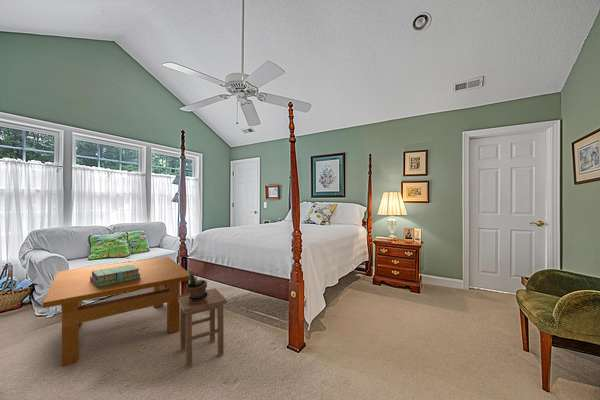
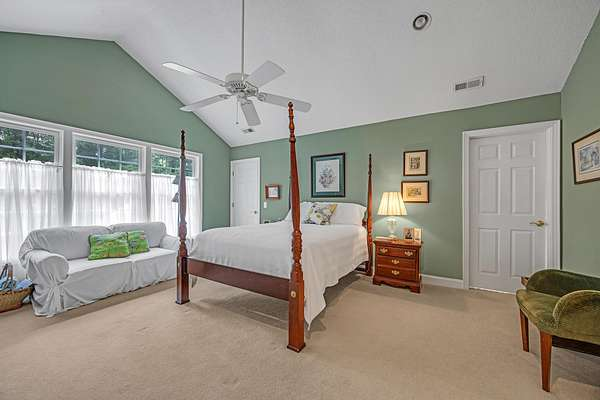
- stool (201, 322)
- table (123, 300)
- stack of books (115, 274)
- potted plant (197, 284)
